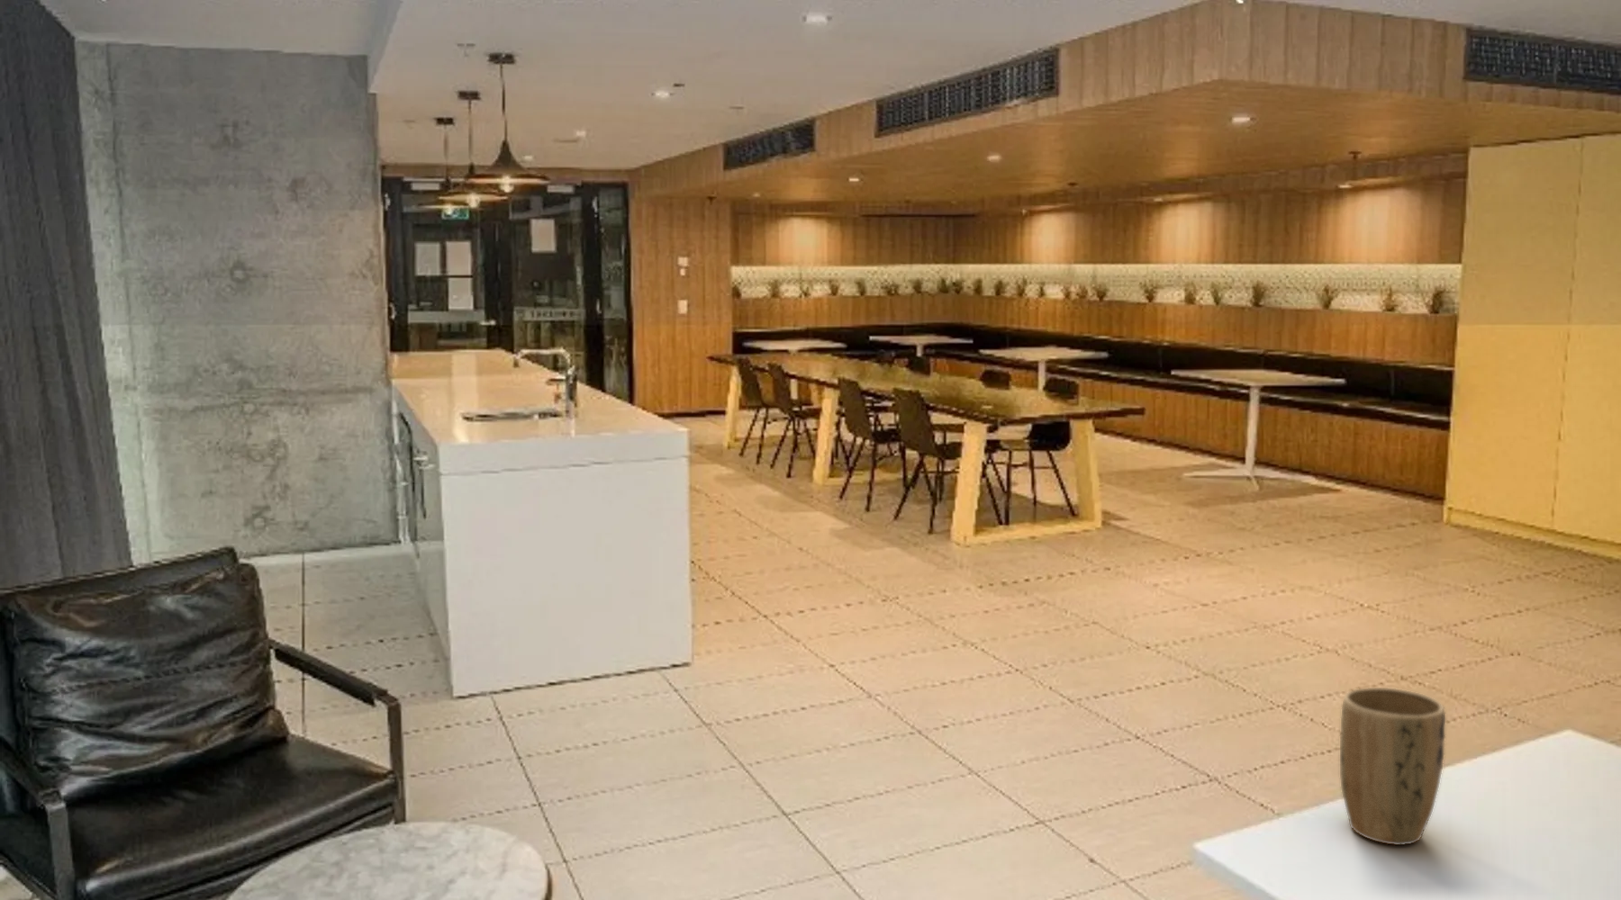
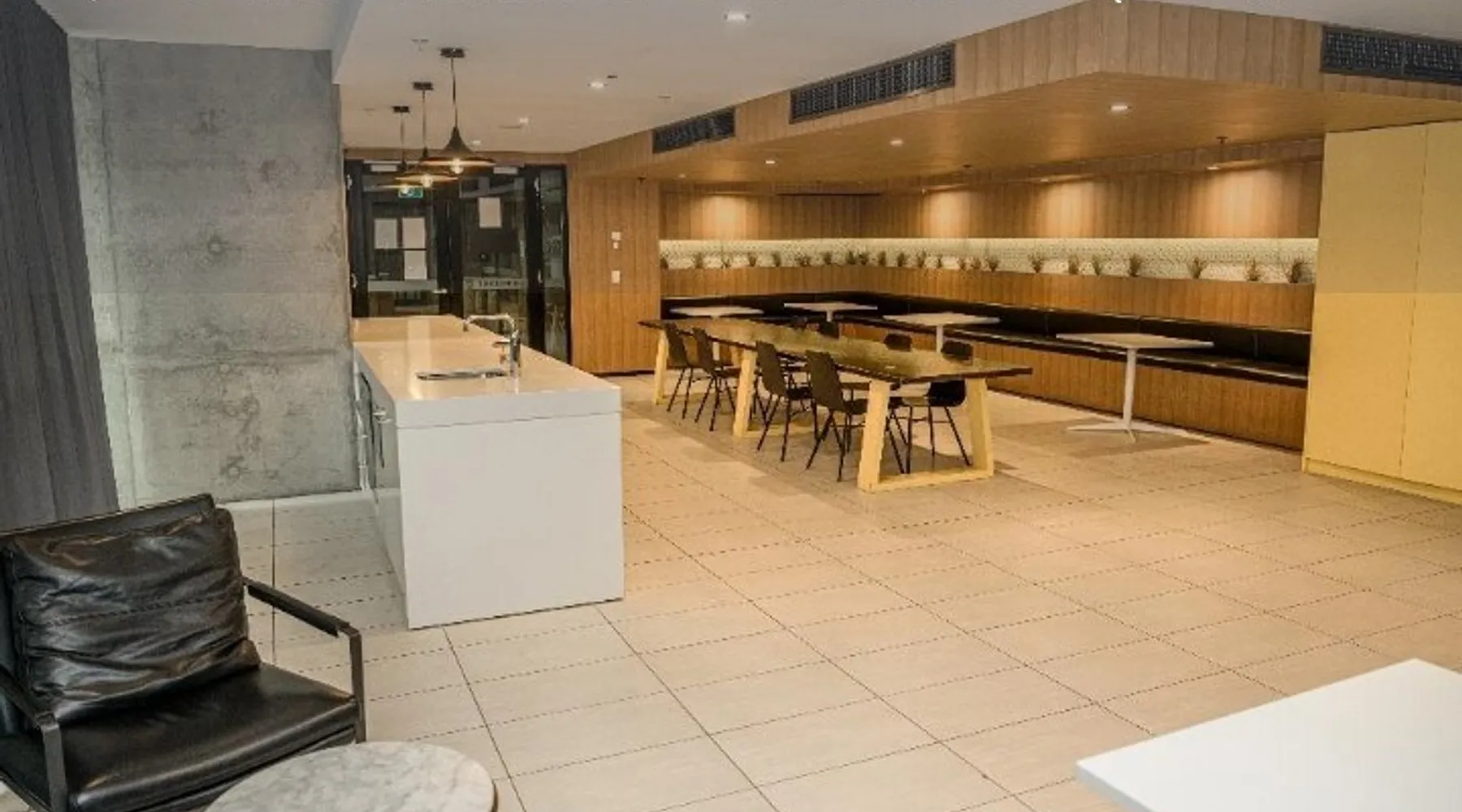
- plant pot (1389, 766)
